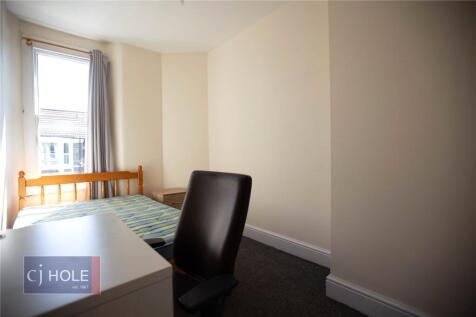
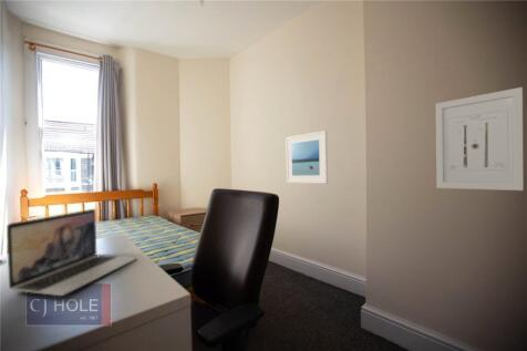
+ laptop (81, 244)
+ wall art (475, 143)
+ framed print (304, 158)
